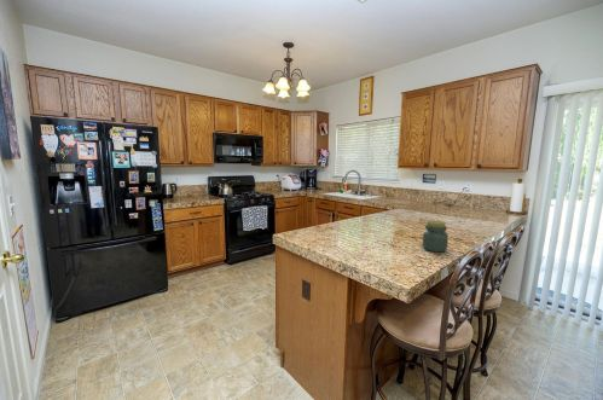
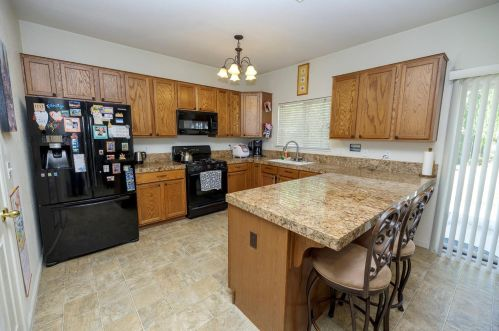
- jar (435, 236)
